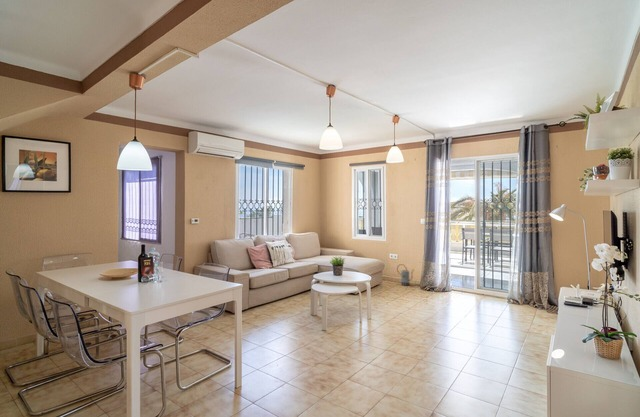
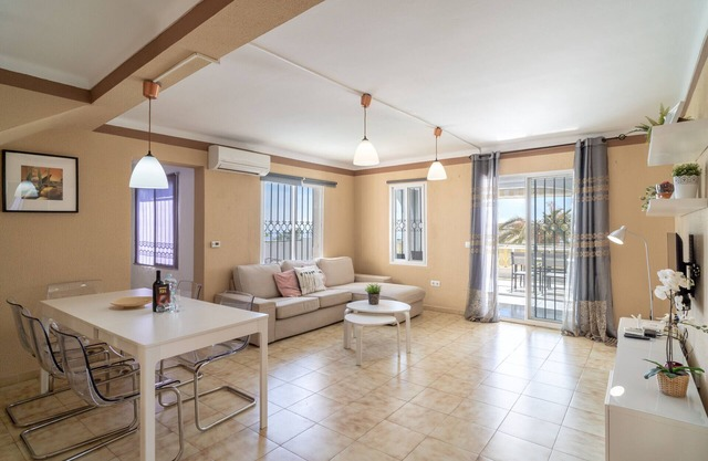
- watering can (405, 274)
